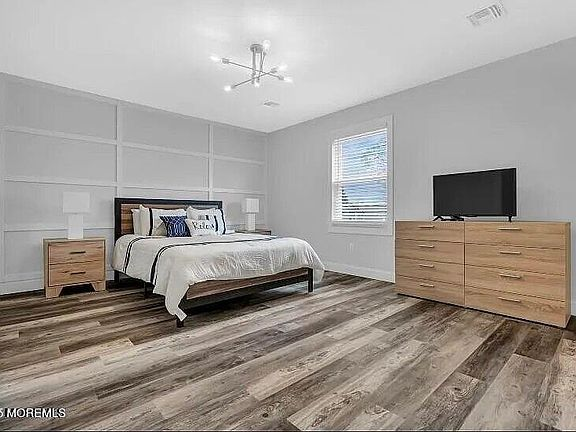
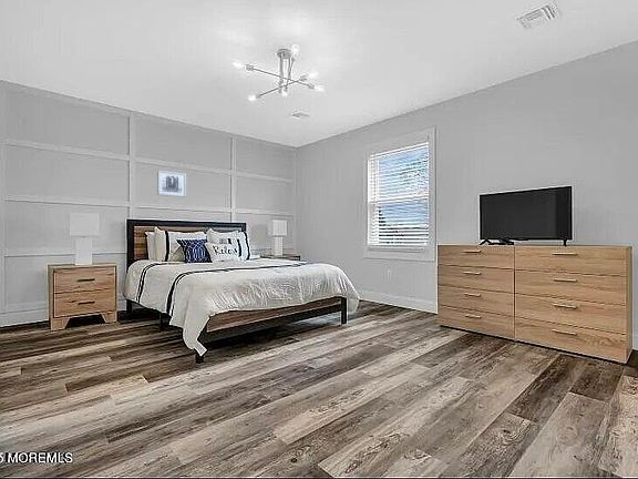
+ wall art (172, 184)
